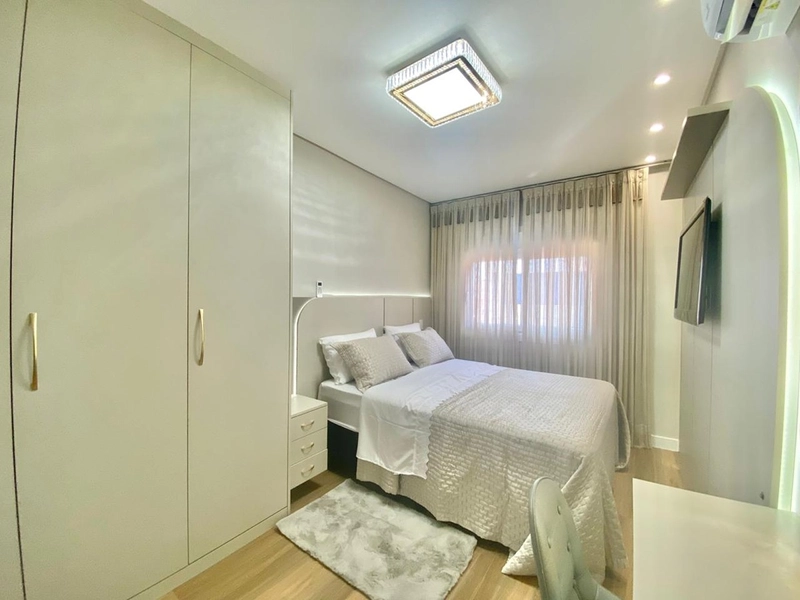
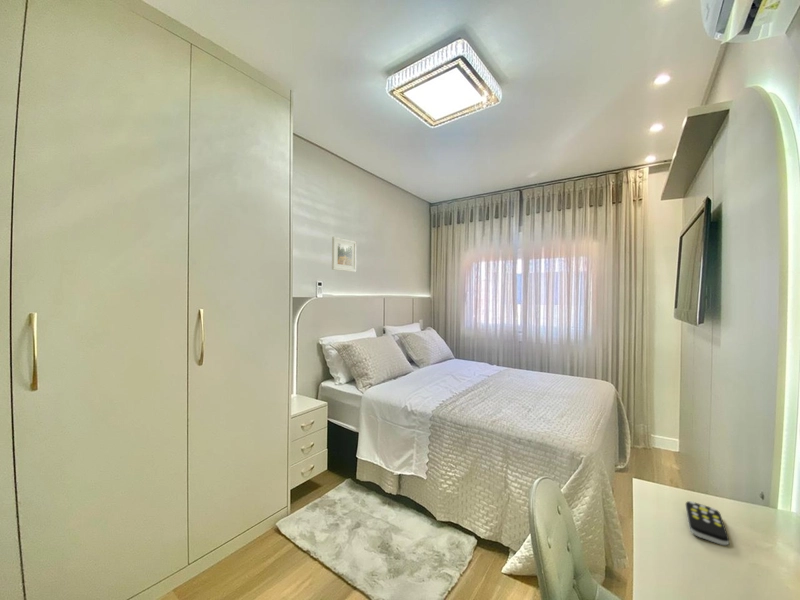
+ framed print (344, 255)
+ remote control (705, 521)
